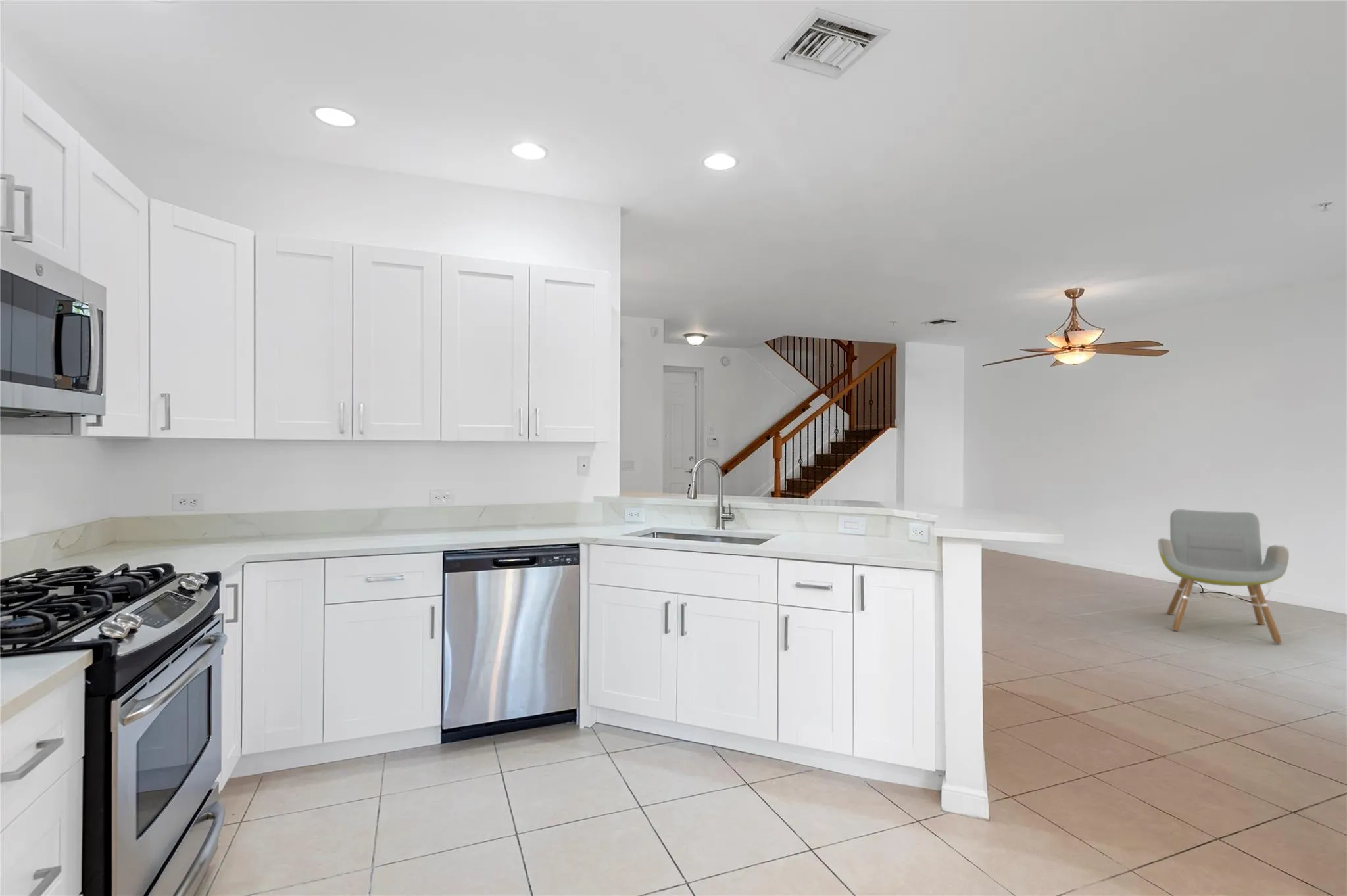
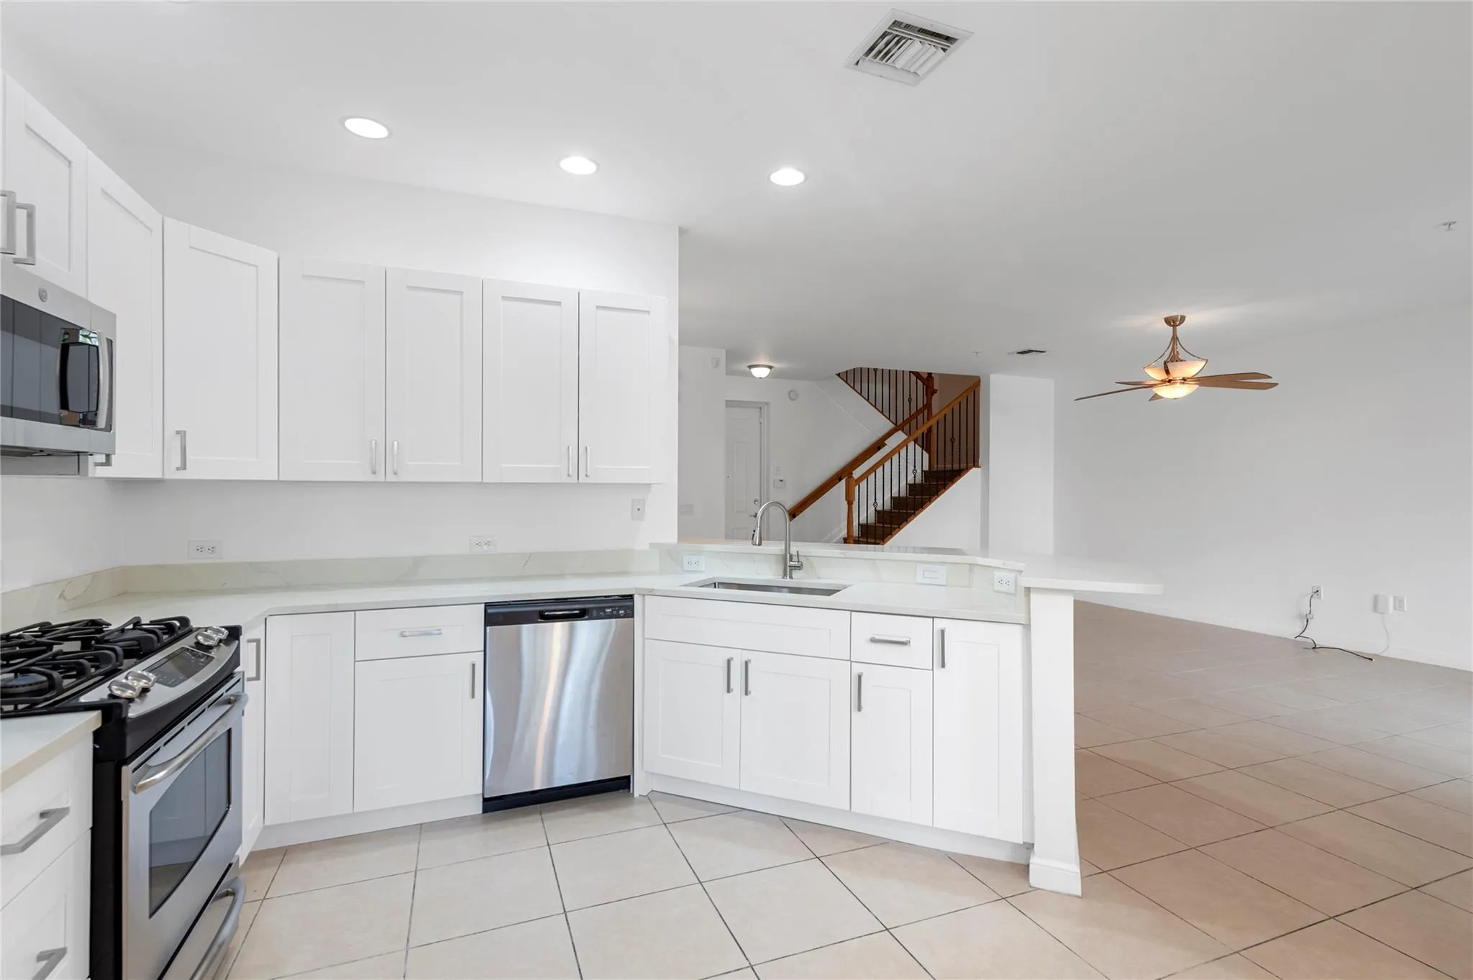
- armchair (1218, 569)
